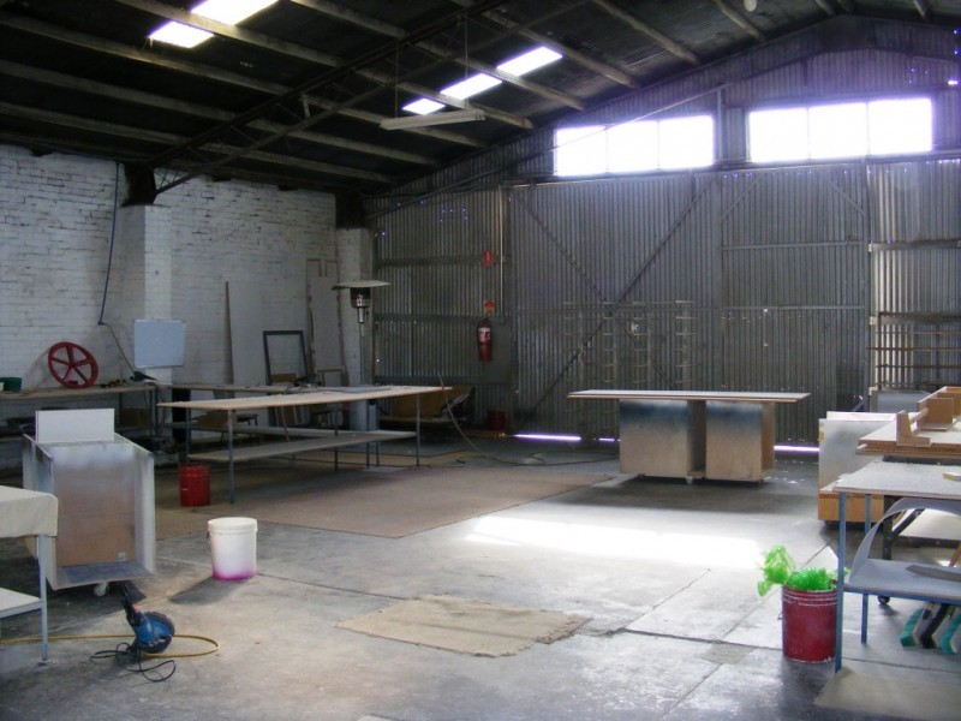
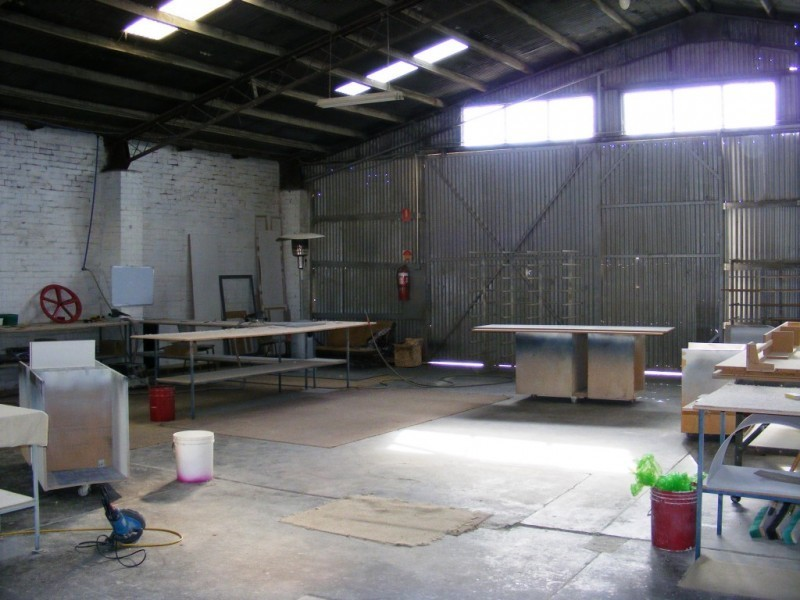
+ cardboard box (409, 352)
